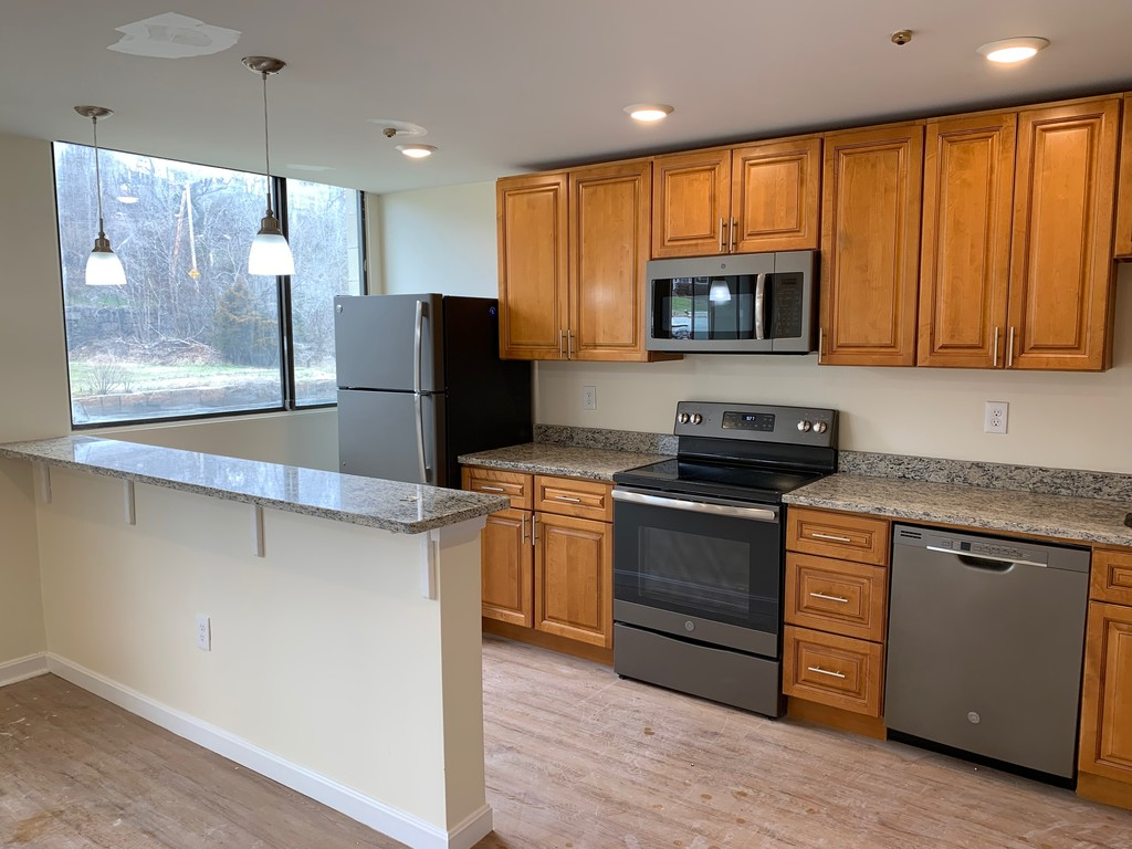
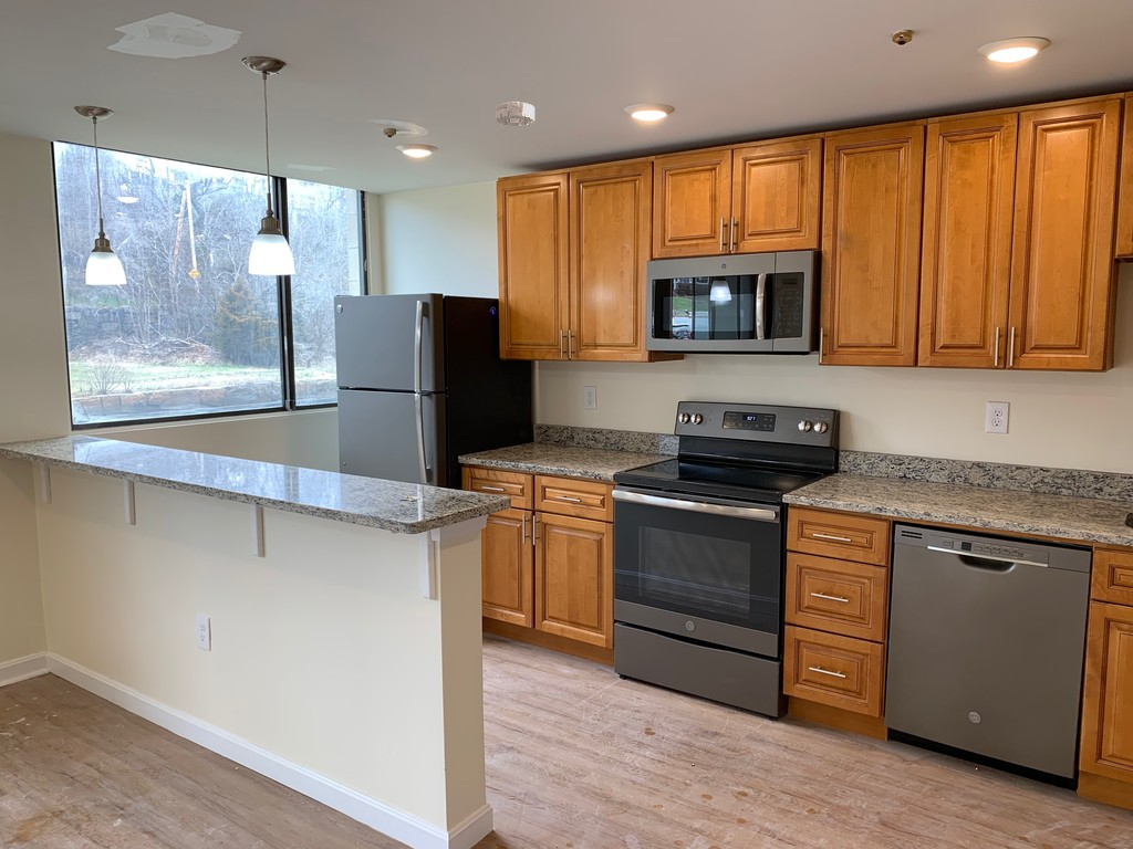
+ smoke detector (514, 113)
